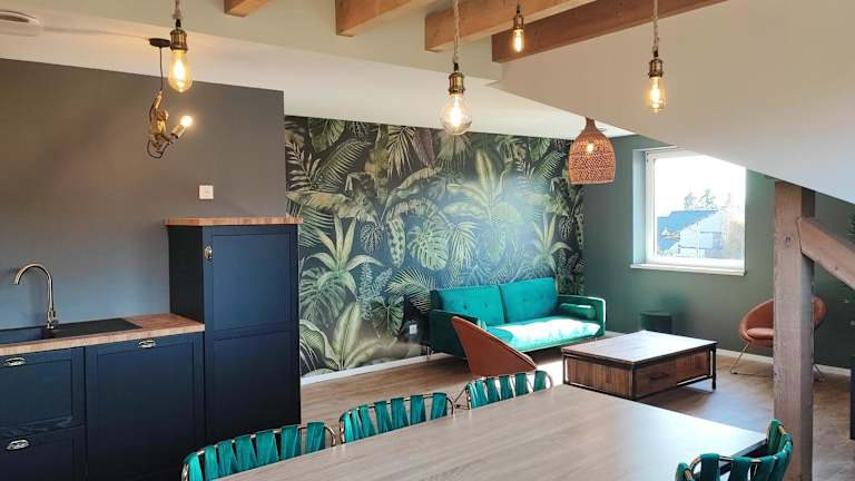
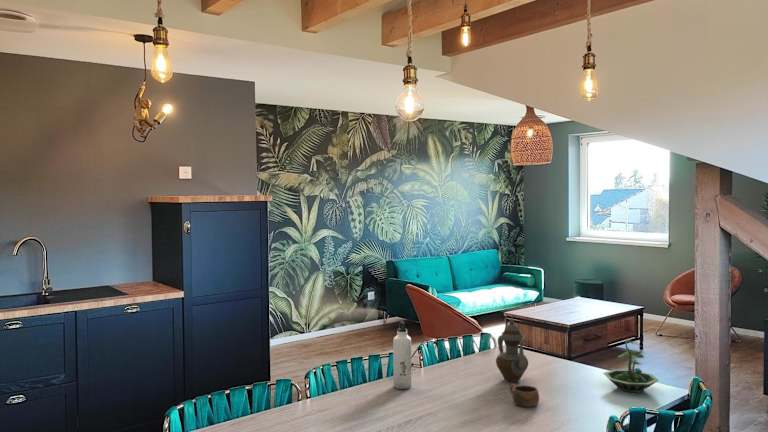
+ water bottle (402, 354)
+ terrarium (629, 350)
+ teapot (511, 348)
+ cup (523, 394)
